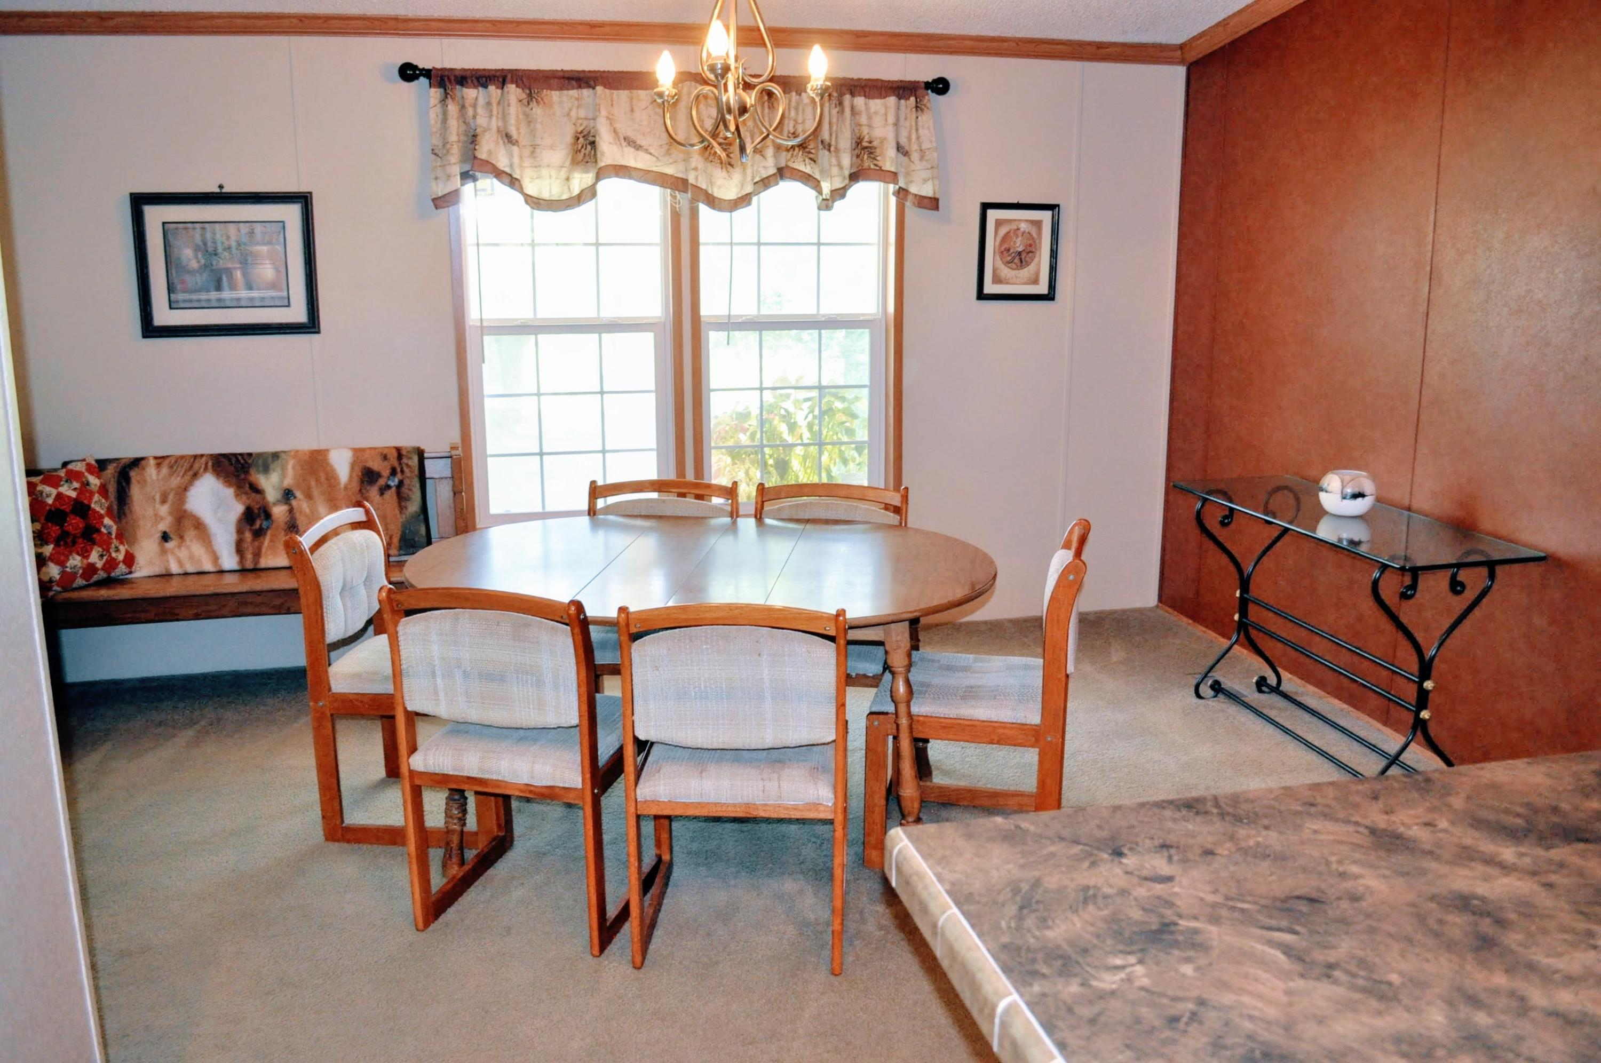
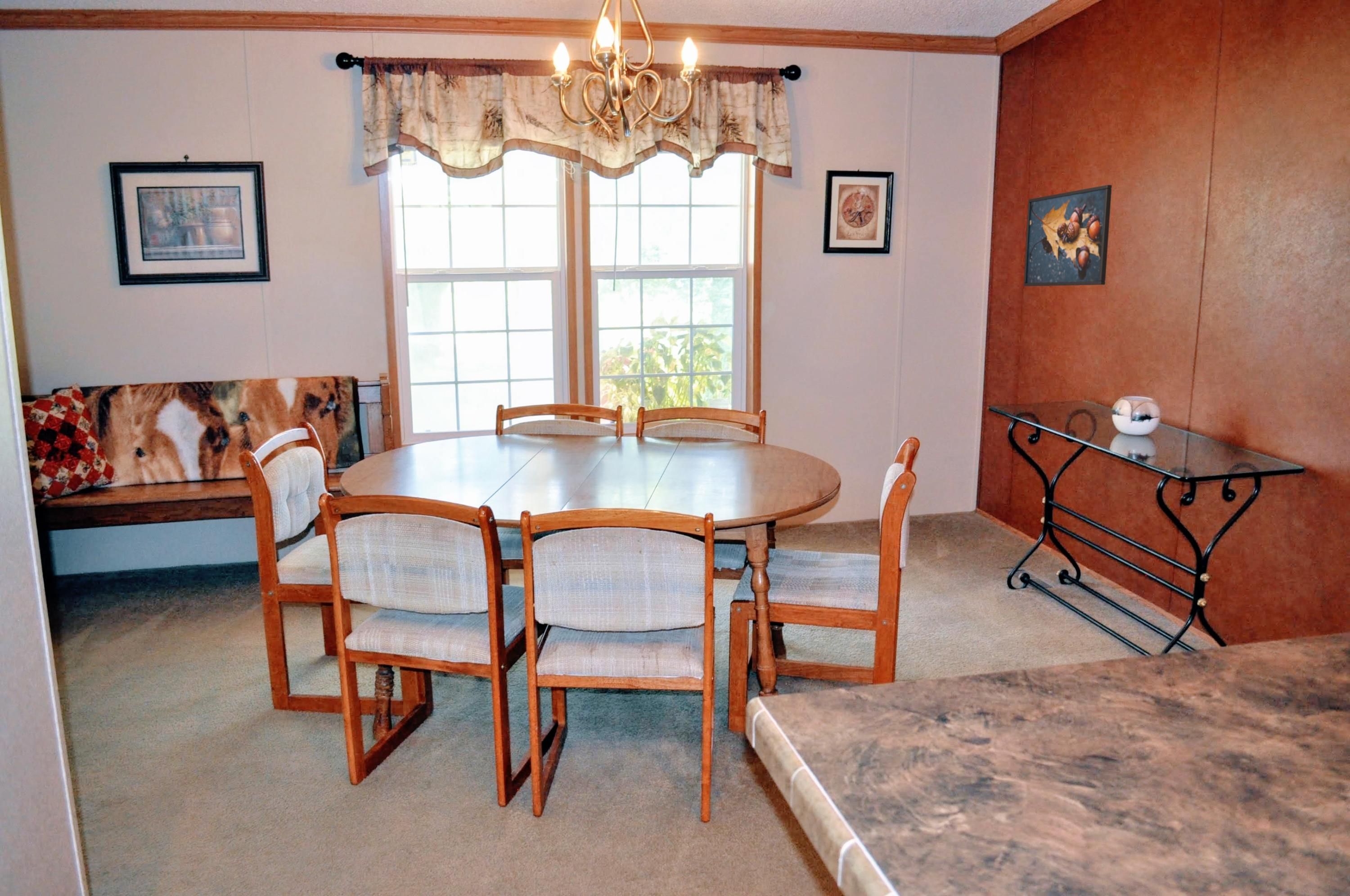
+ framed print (1064, 239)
